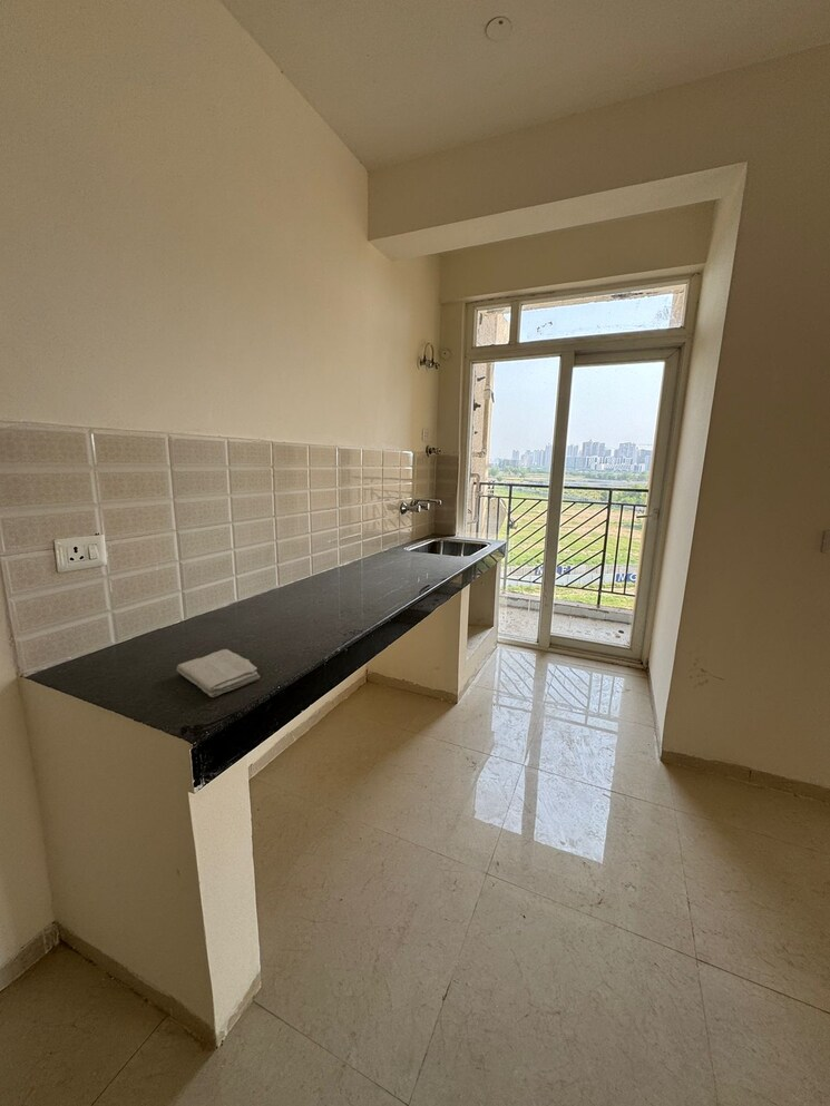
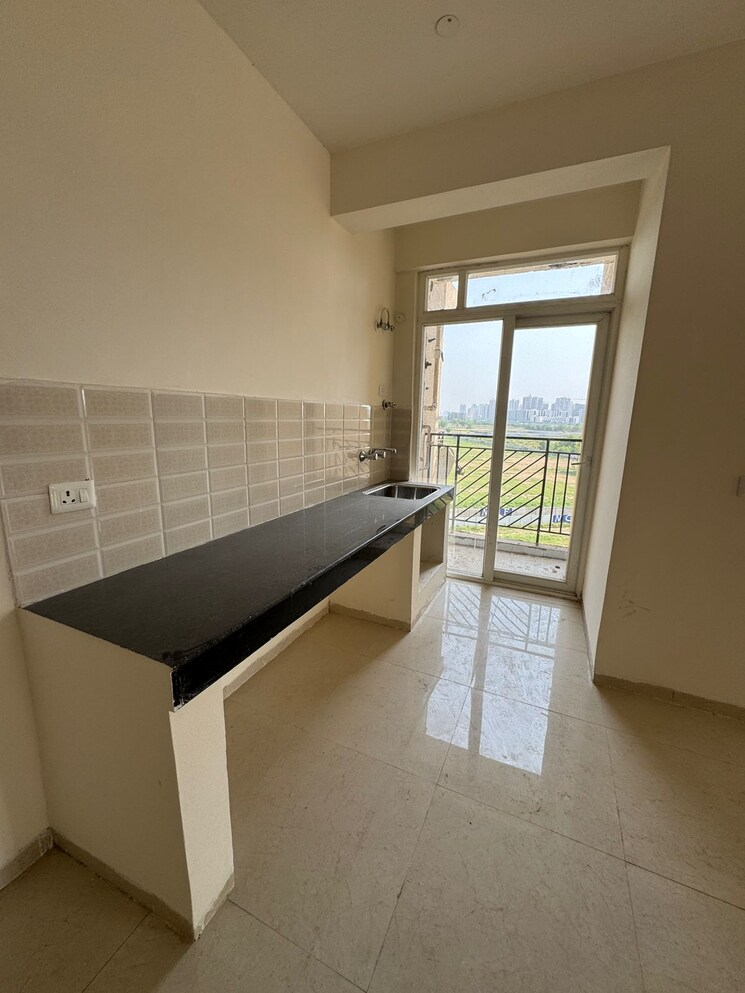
- washcloth (218, 669)
